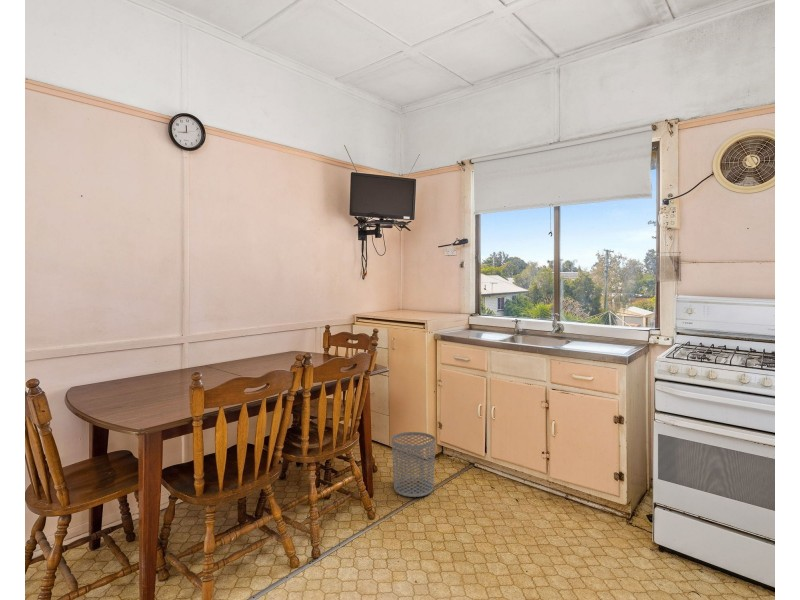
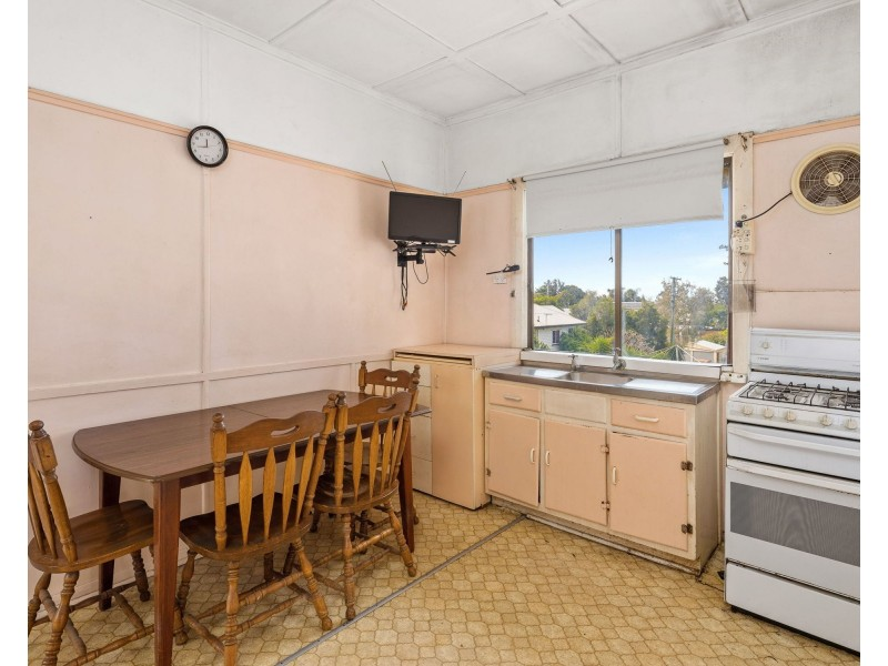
- waste bin (413, 463)
